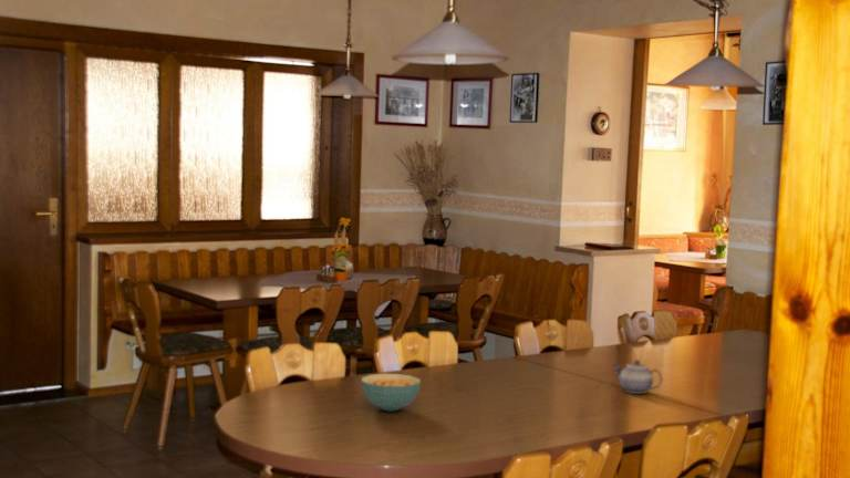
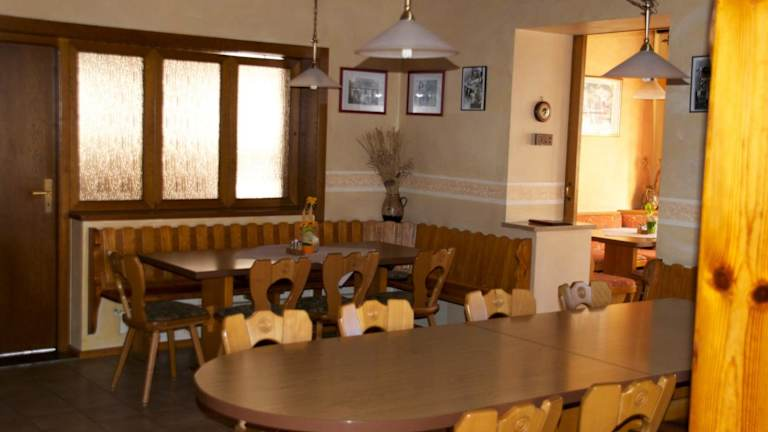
- cereal bowl (390, 394)
- teapot (636, 375)
